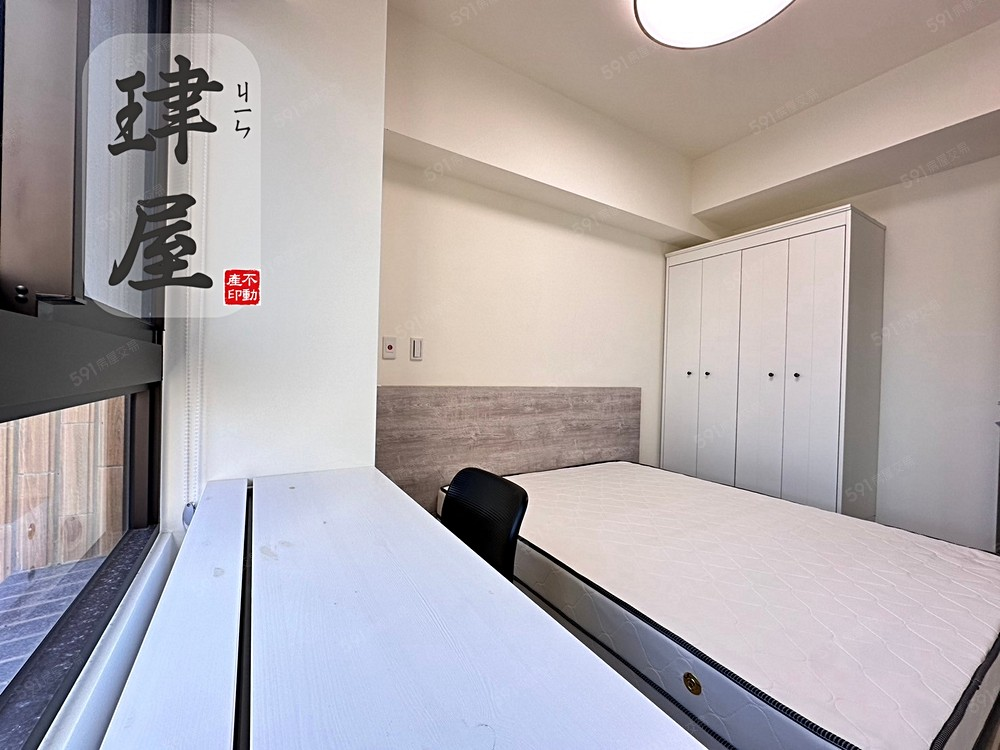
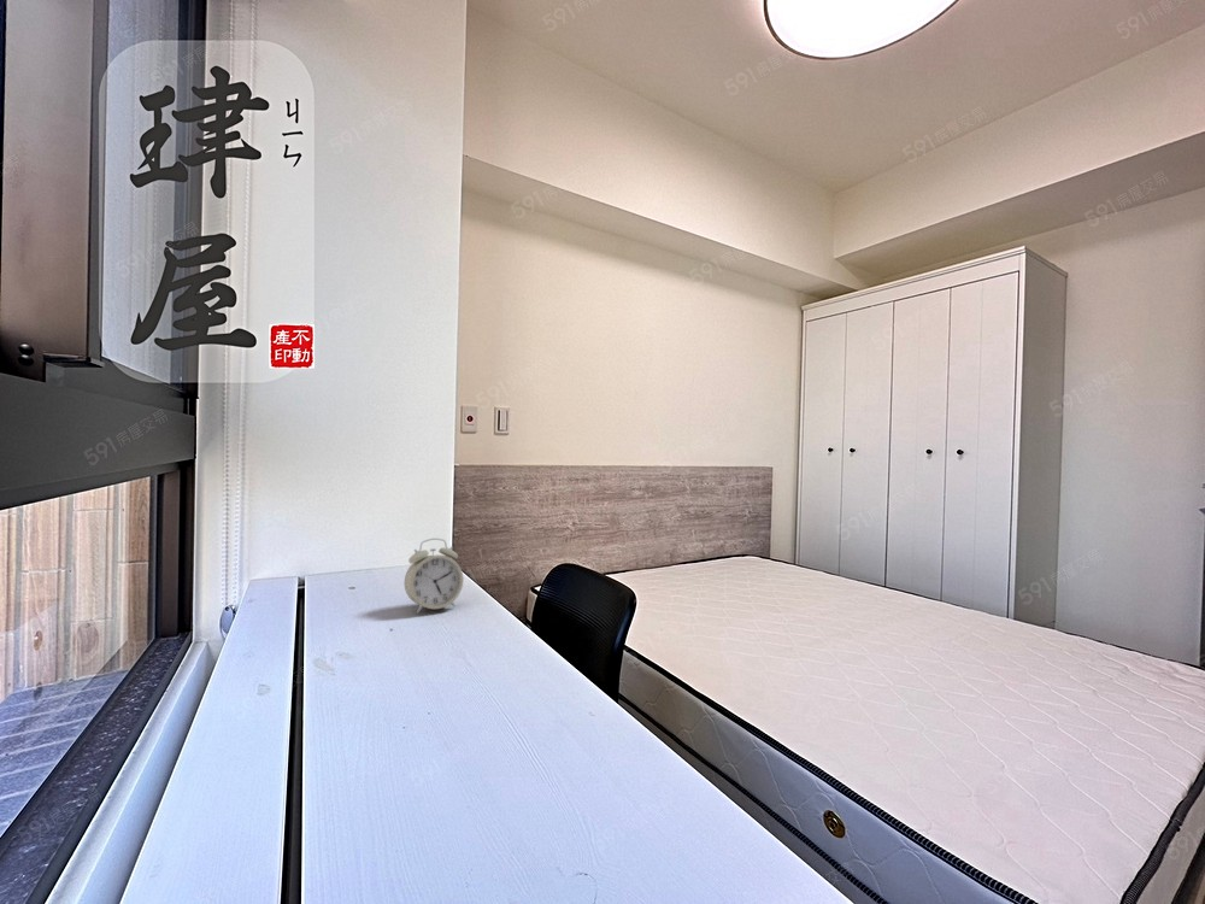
+ alarm clock (434, 574)
